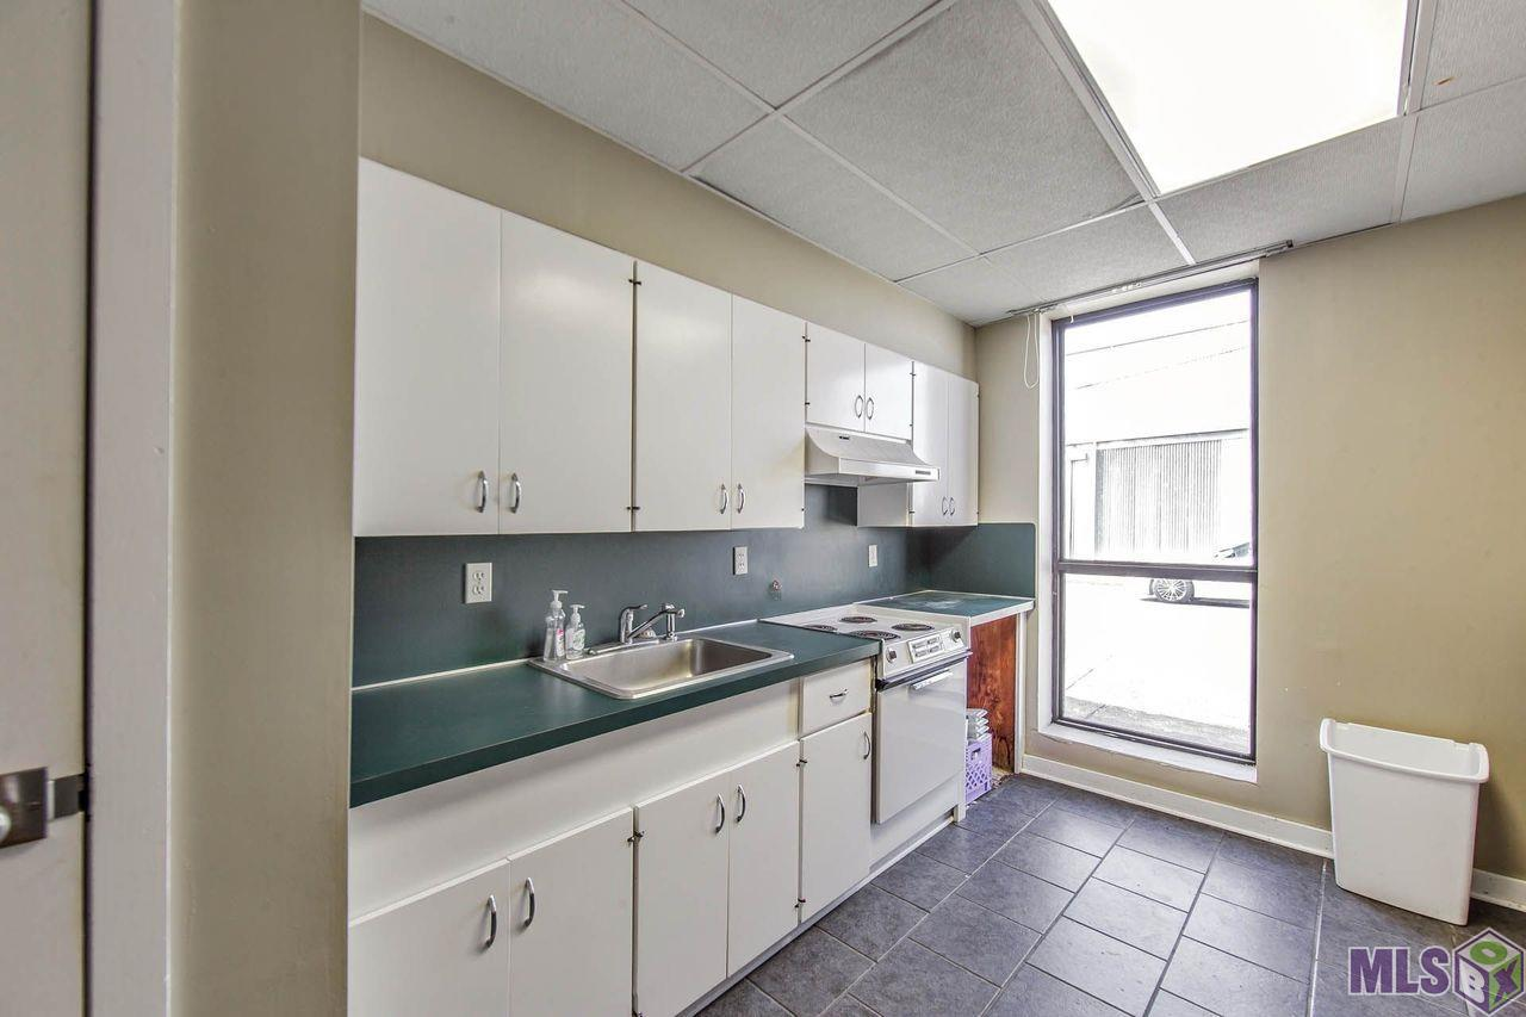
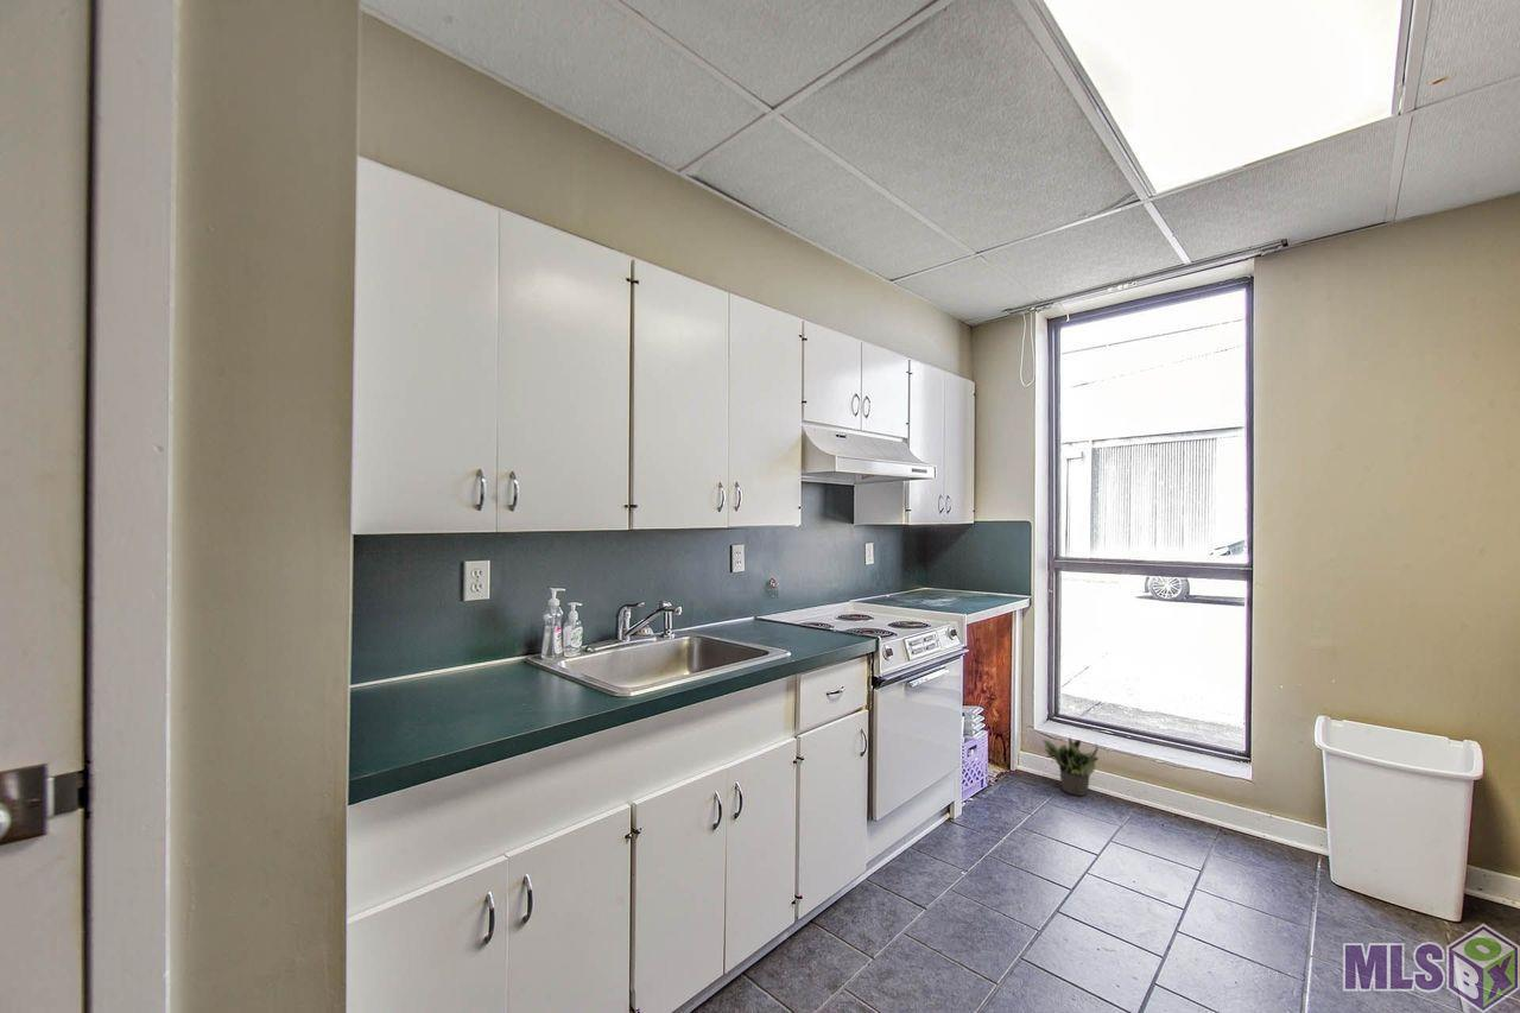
+ potted plant (1069, 760)
